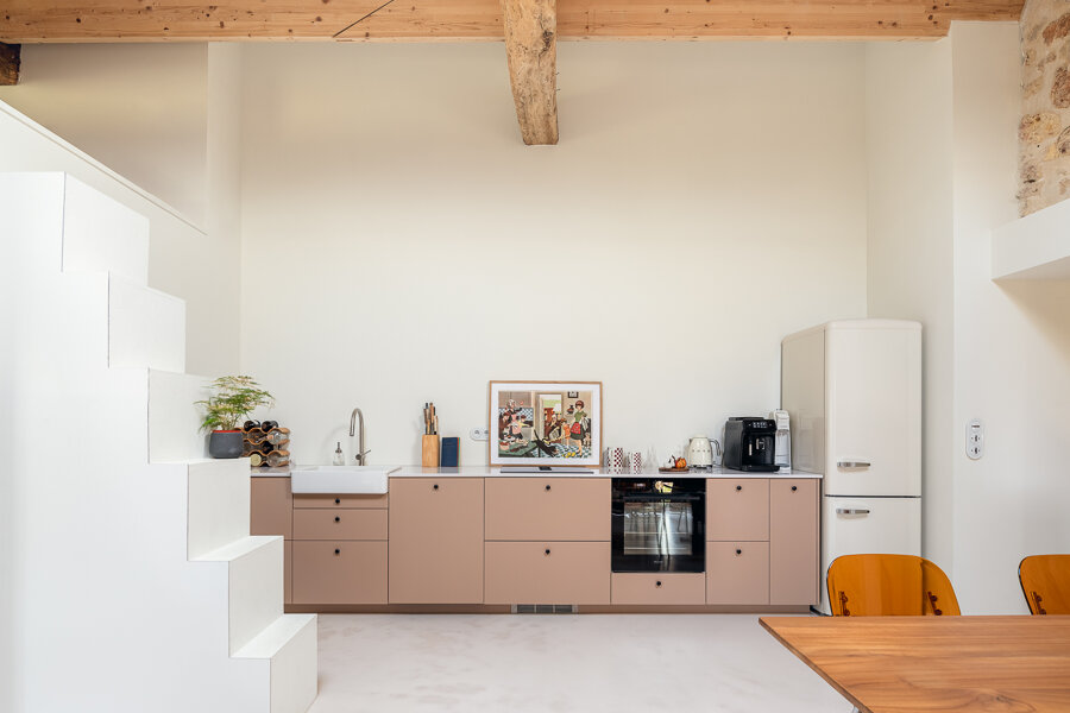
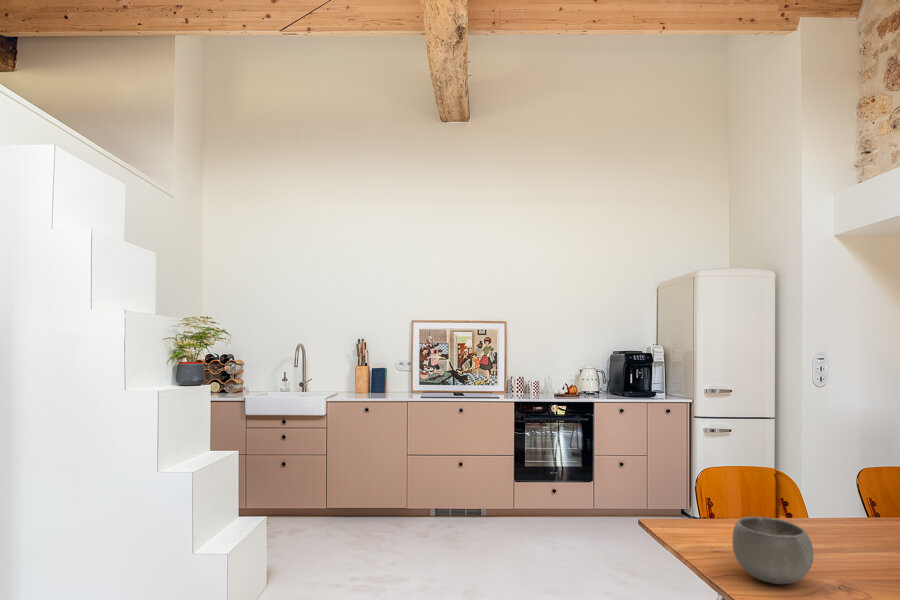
+ ceramic bowl (772, 552)
